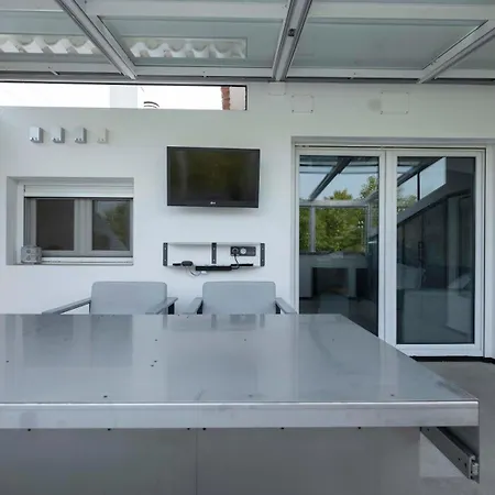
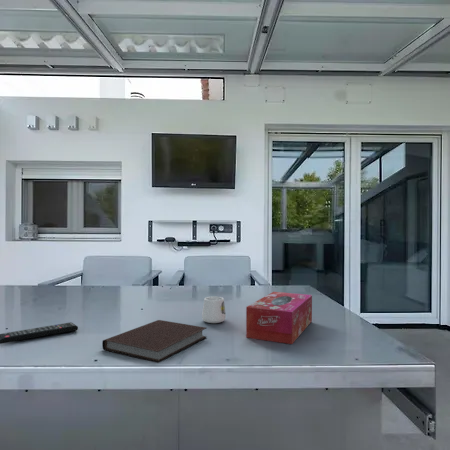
+ remote control (39, 332)
+ mug (215, 308)
+ tissue box (281, 314)
+ notebook (157, 338)
